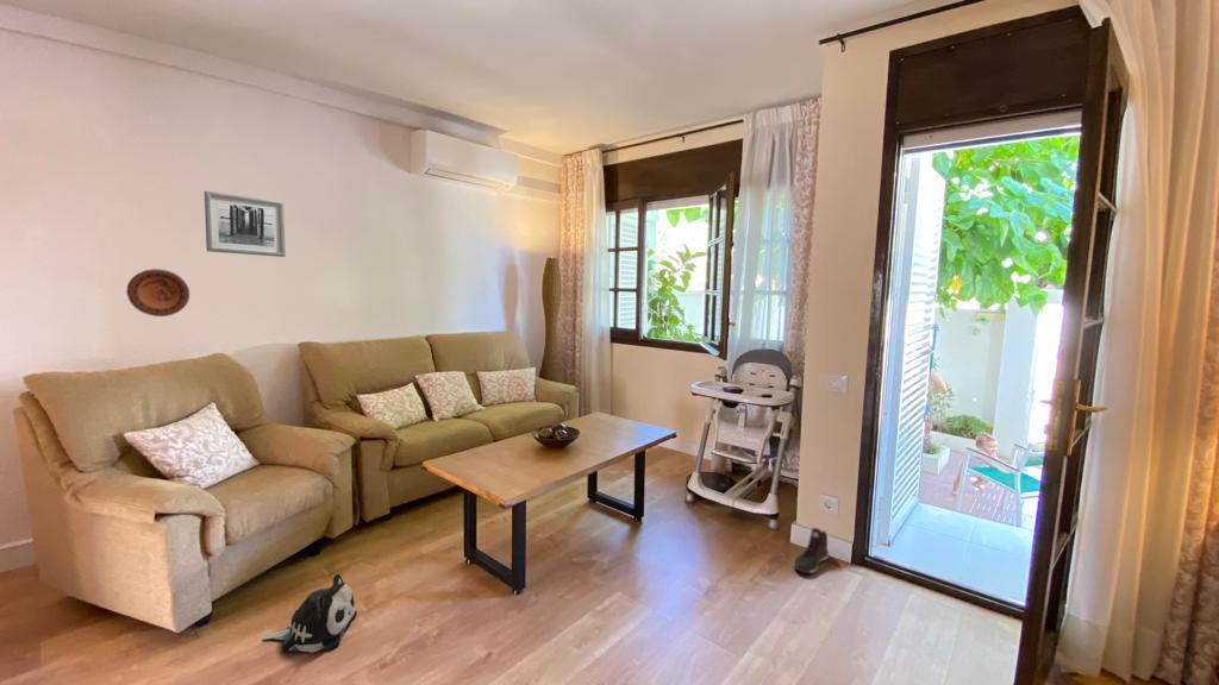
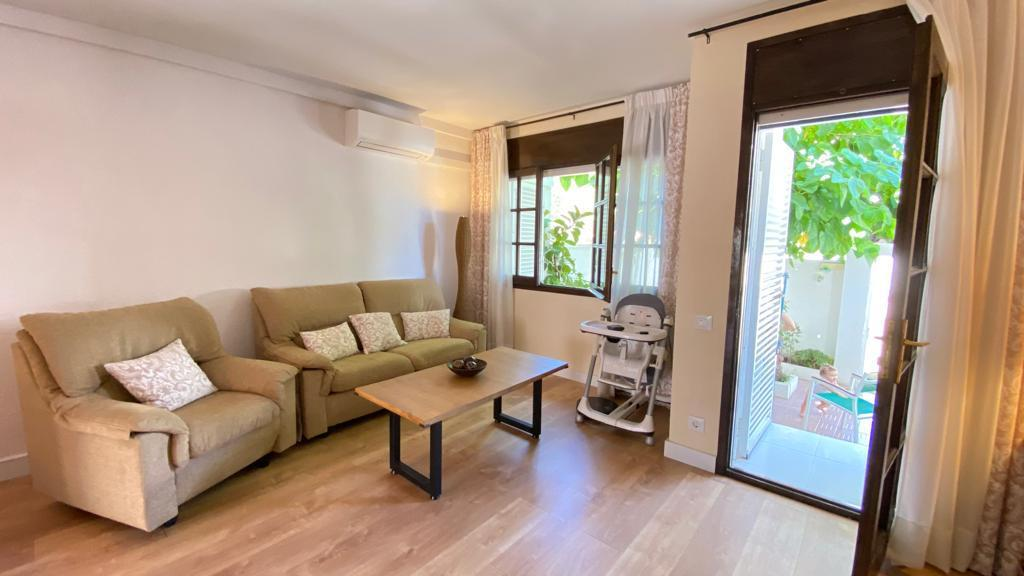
- decorative plate (158, 293)
- plush toy (307, 609)
- sneaker (811, 546)
- wall art (246, 225)
